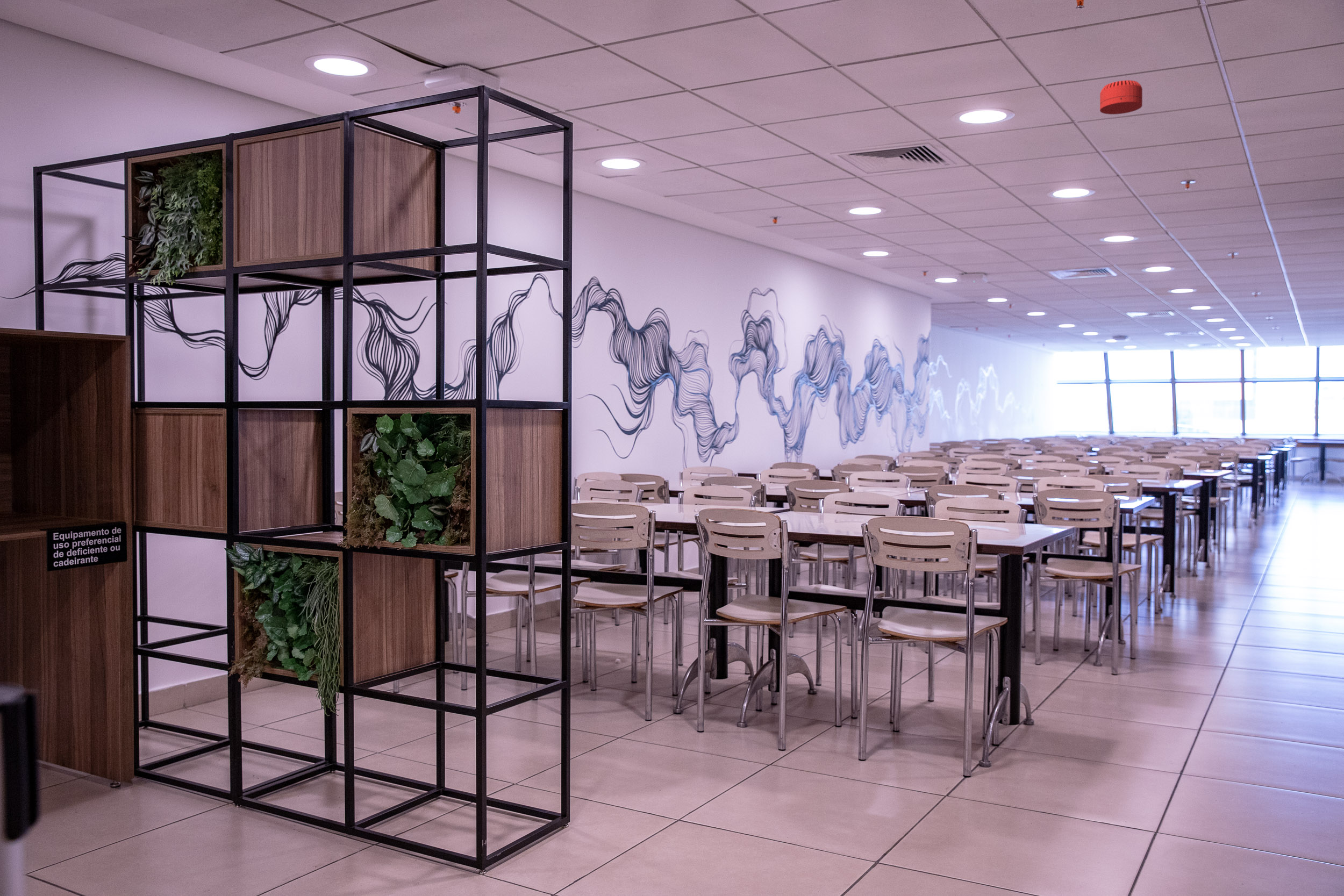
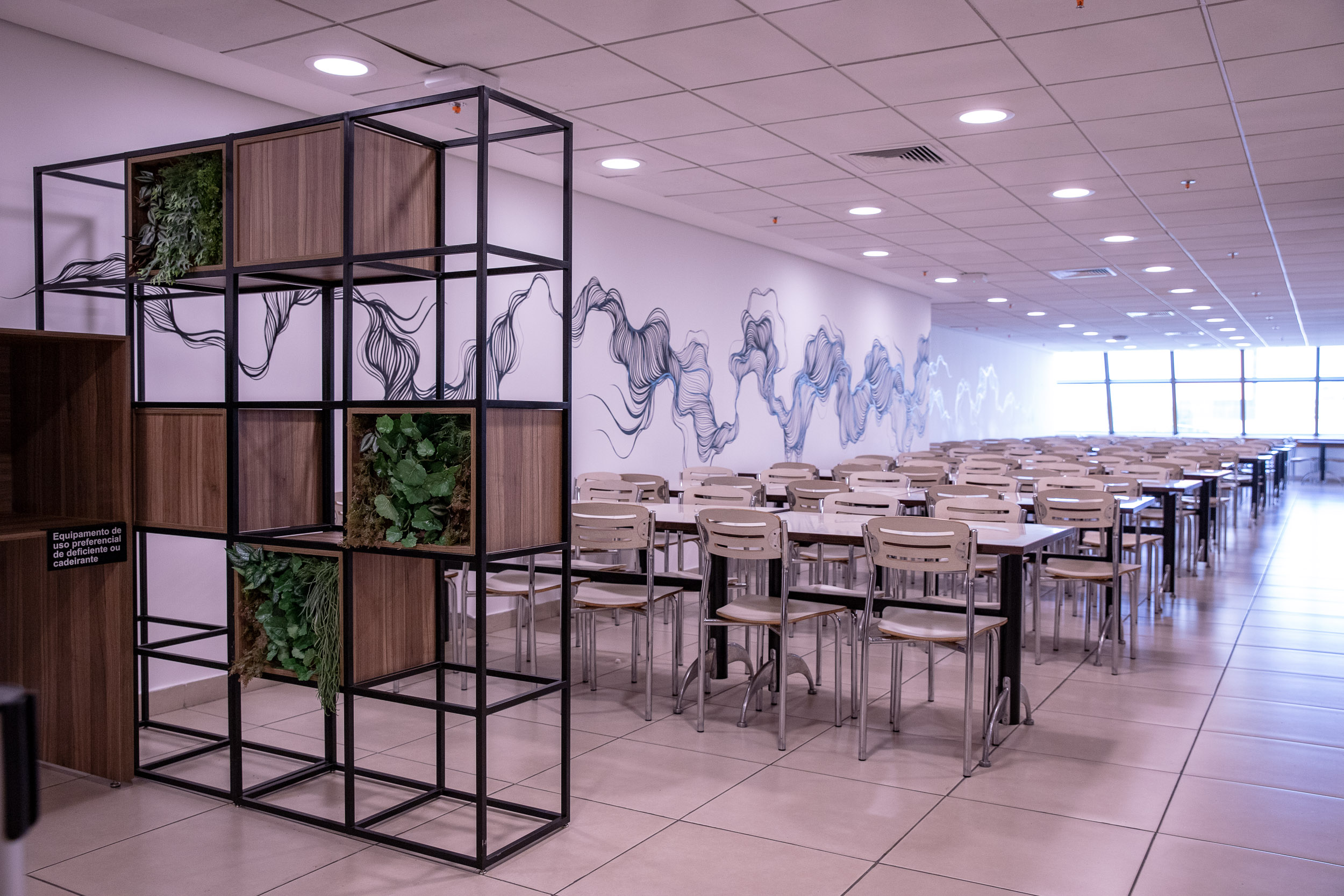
- smoke detector (1121, 96)
